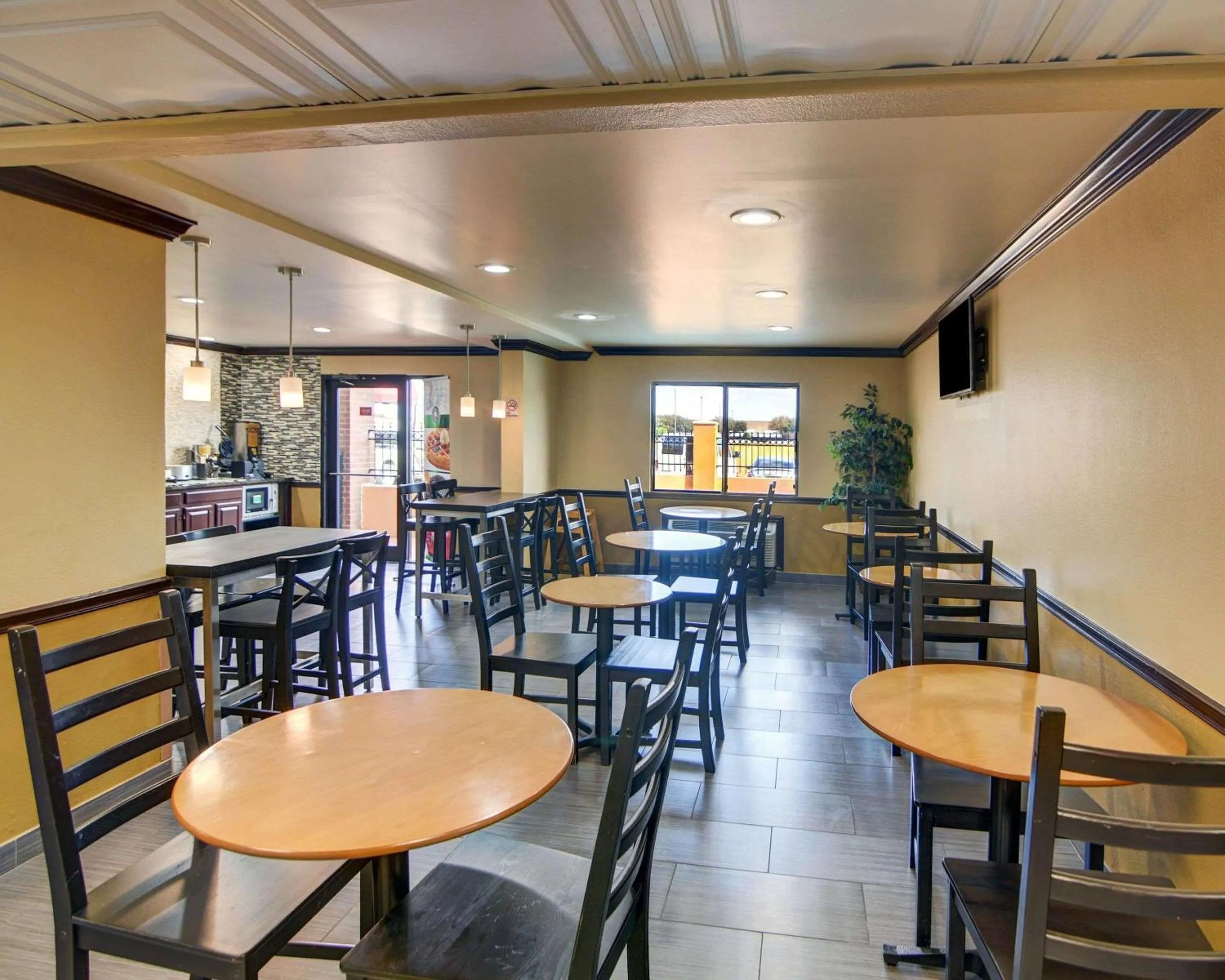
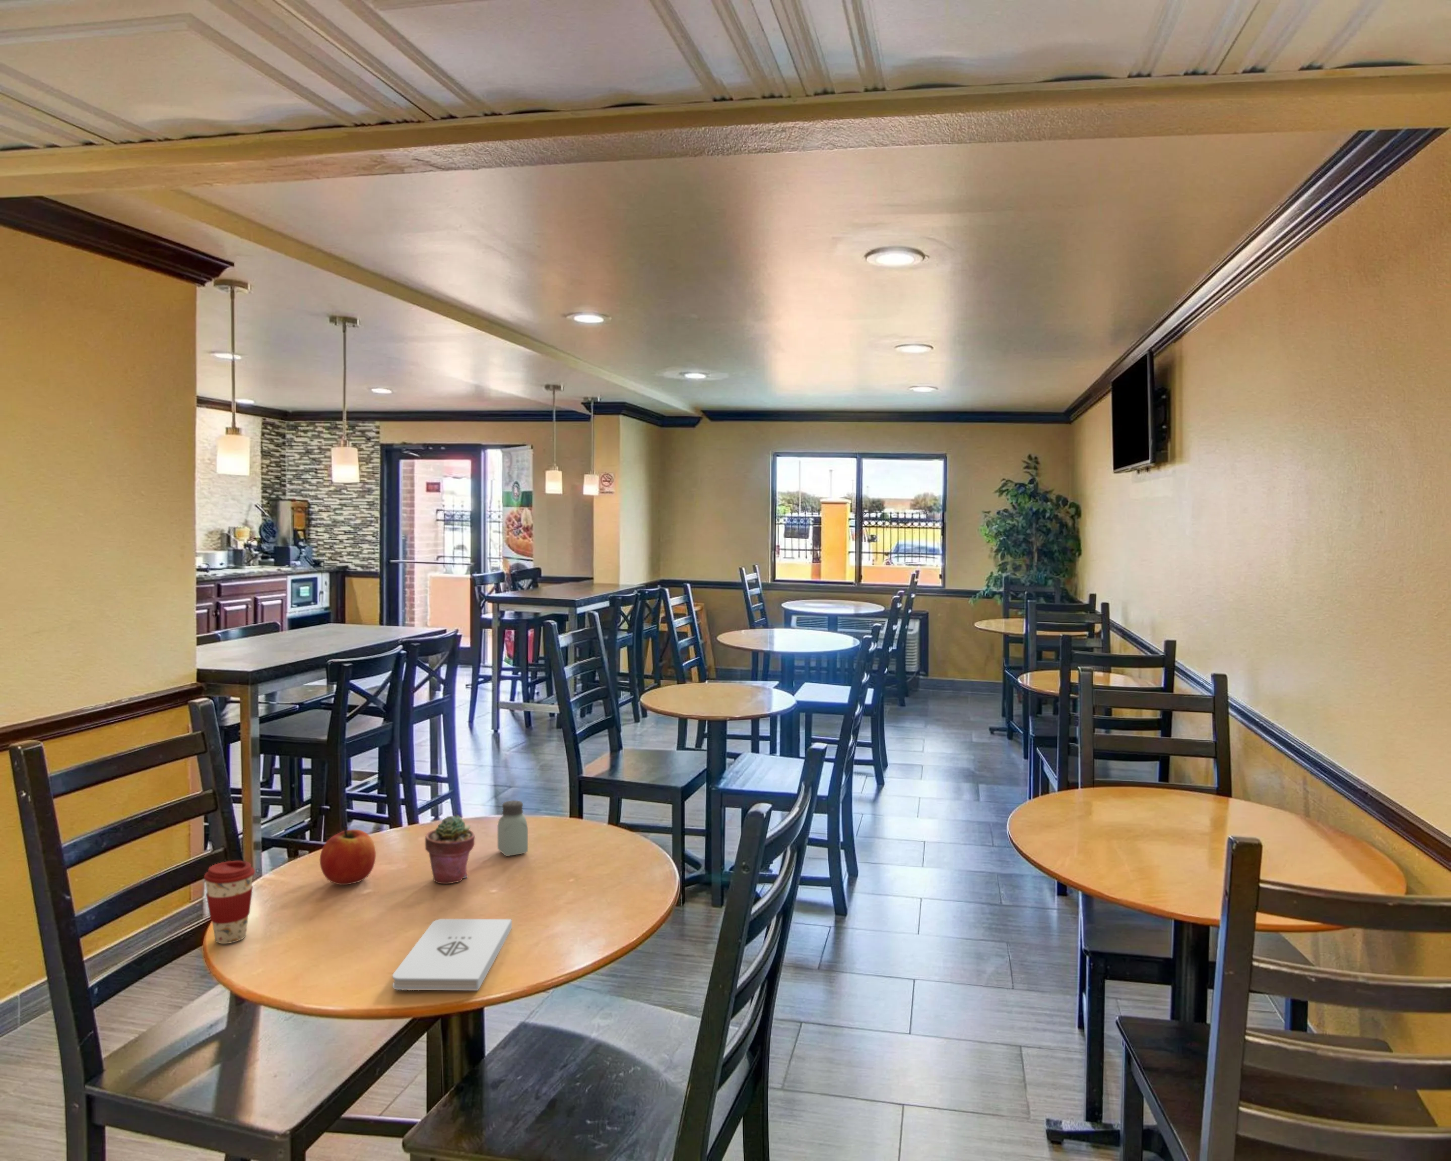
+ apple (348, 854)
+ coffee cup (230, 902)
+ saltshaker (513, 827)
+ notepad (455, 951)
+ potted succulent (450, 847)
